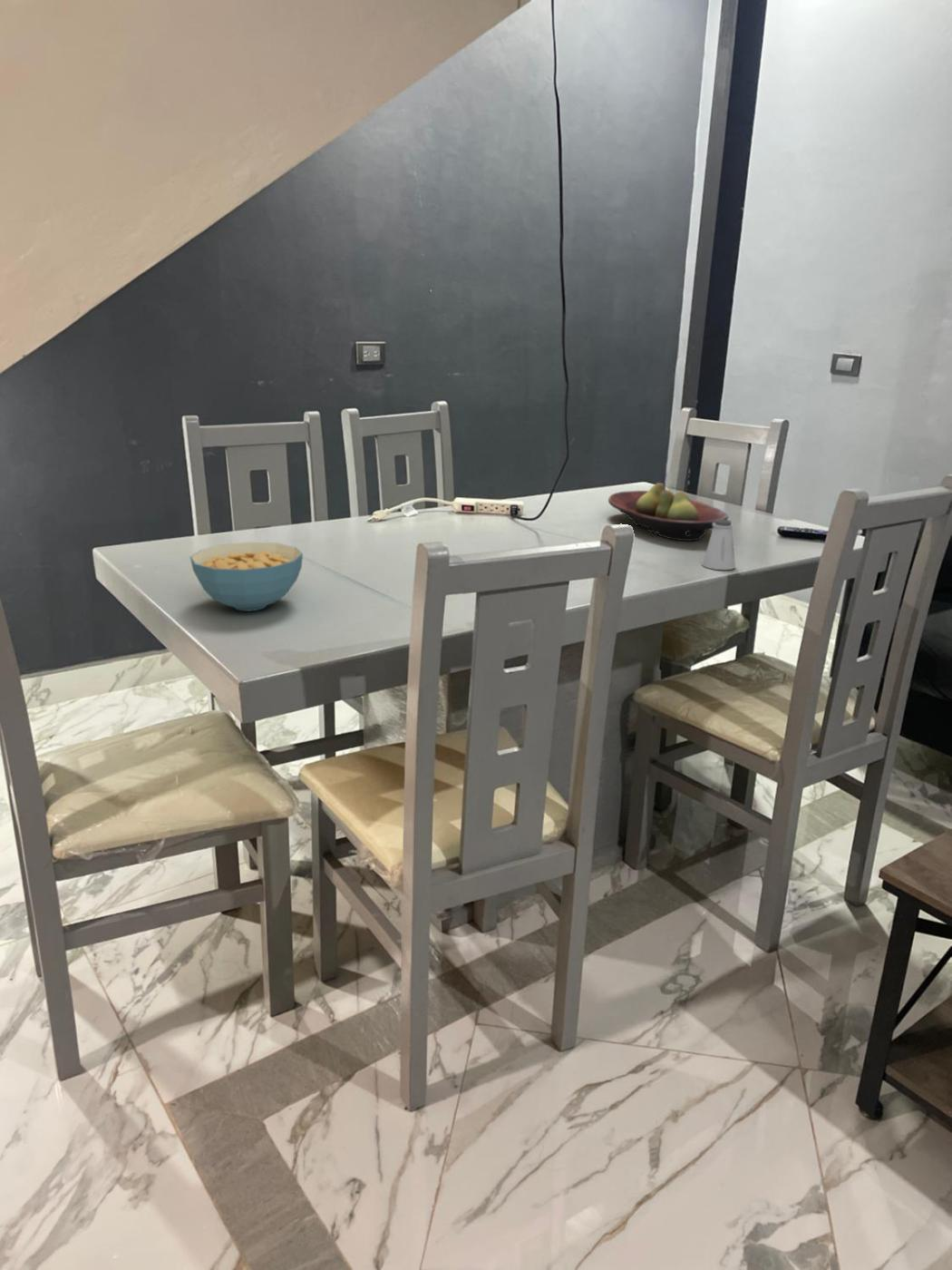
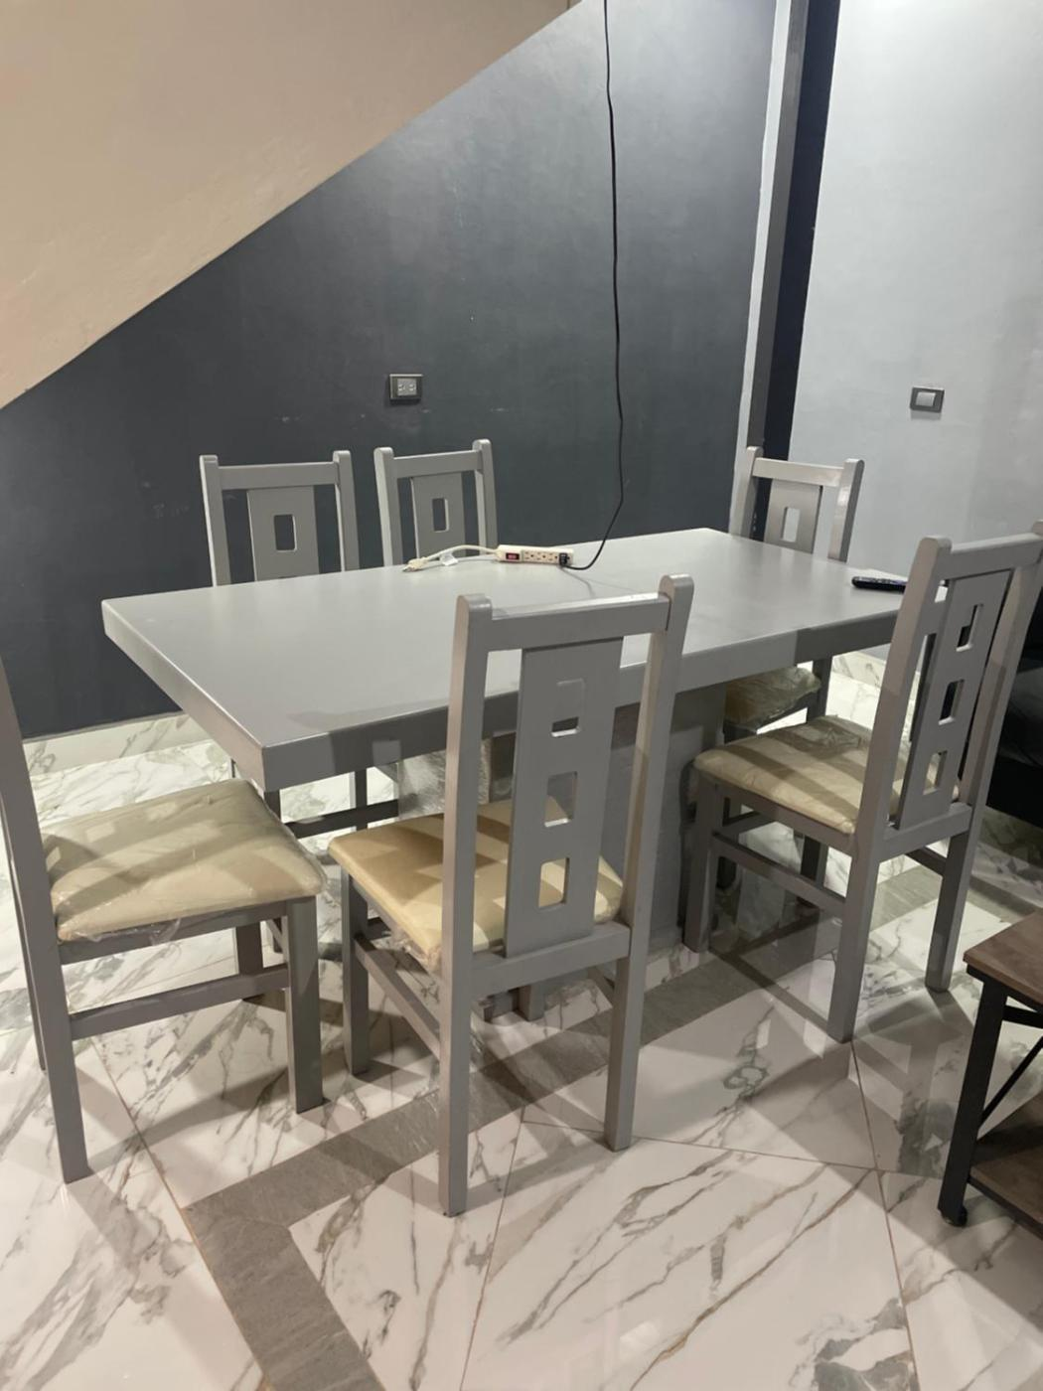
- saltshaker (721, 543)
- cereal bowl (248, 581)
- fruit bowl (665, 508)
